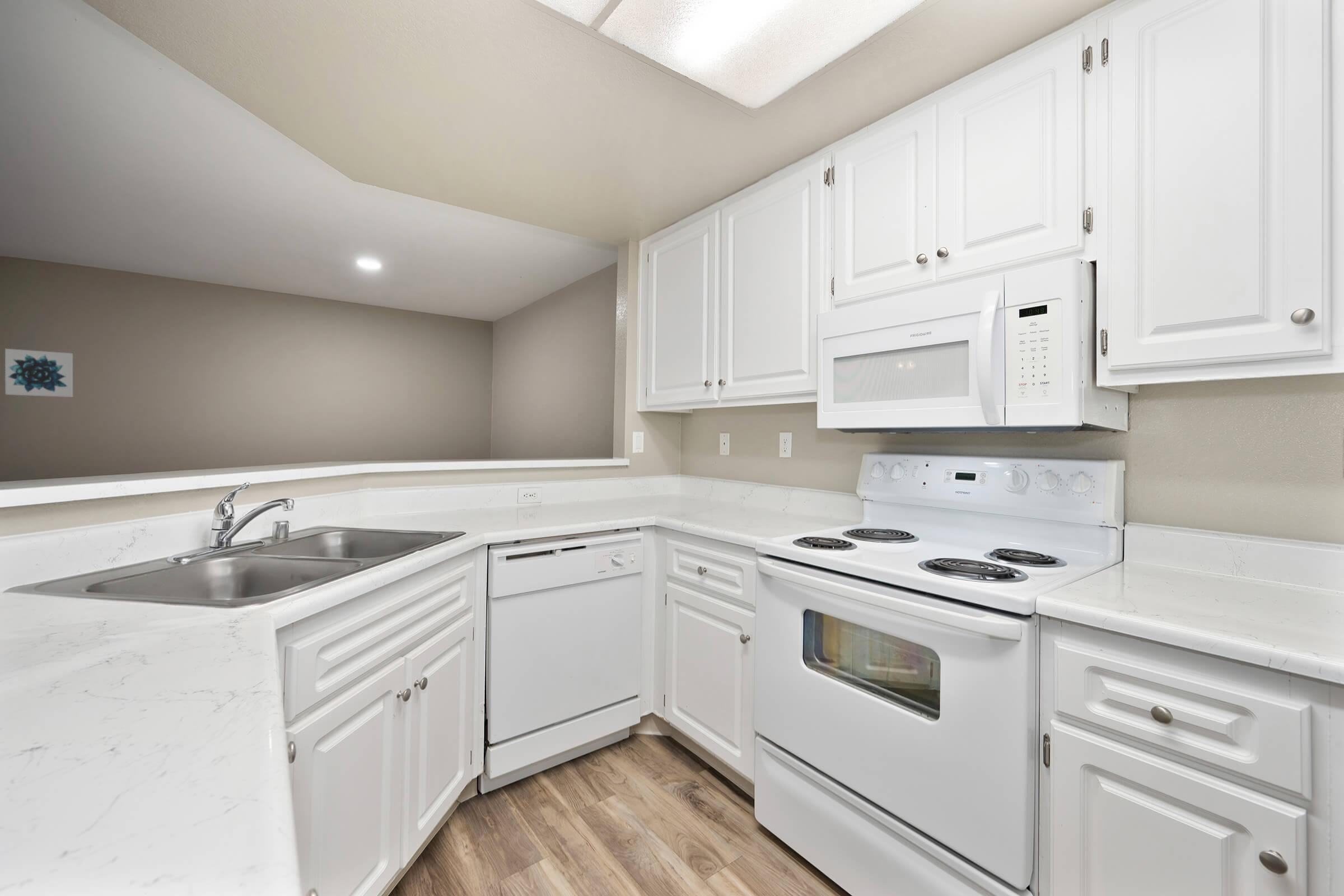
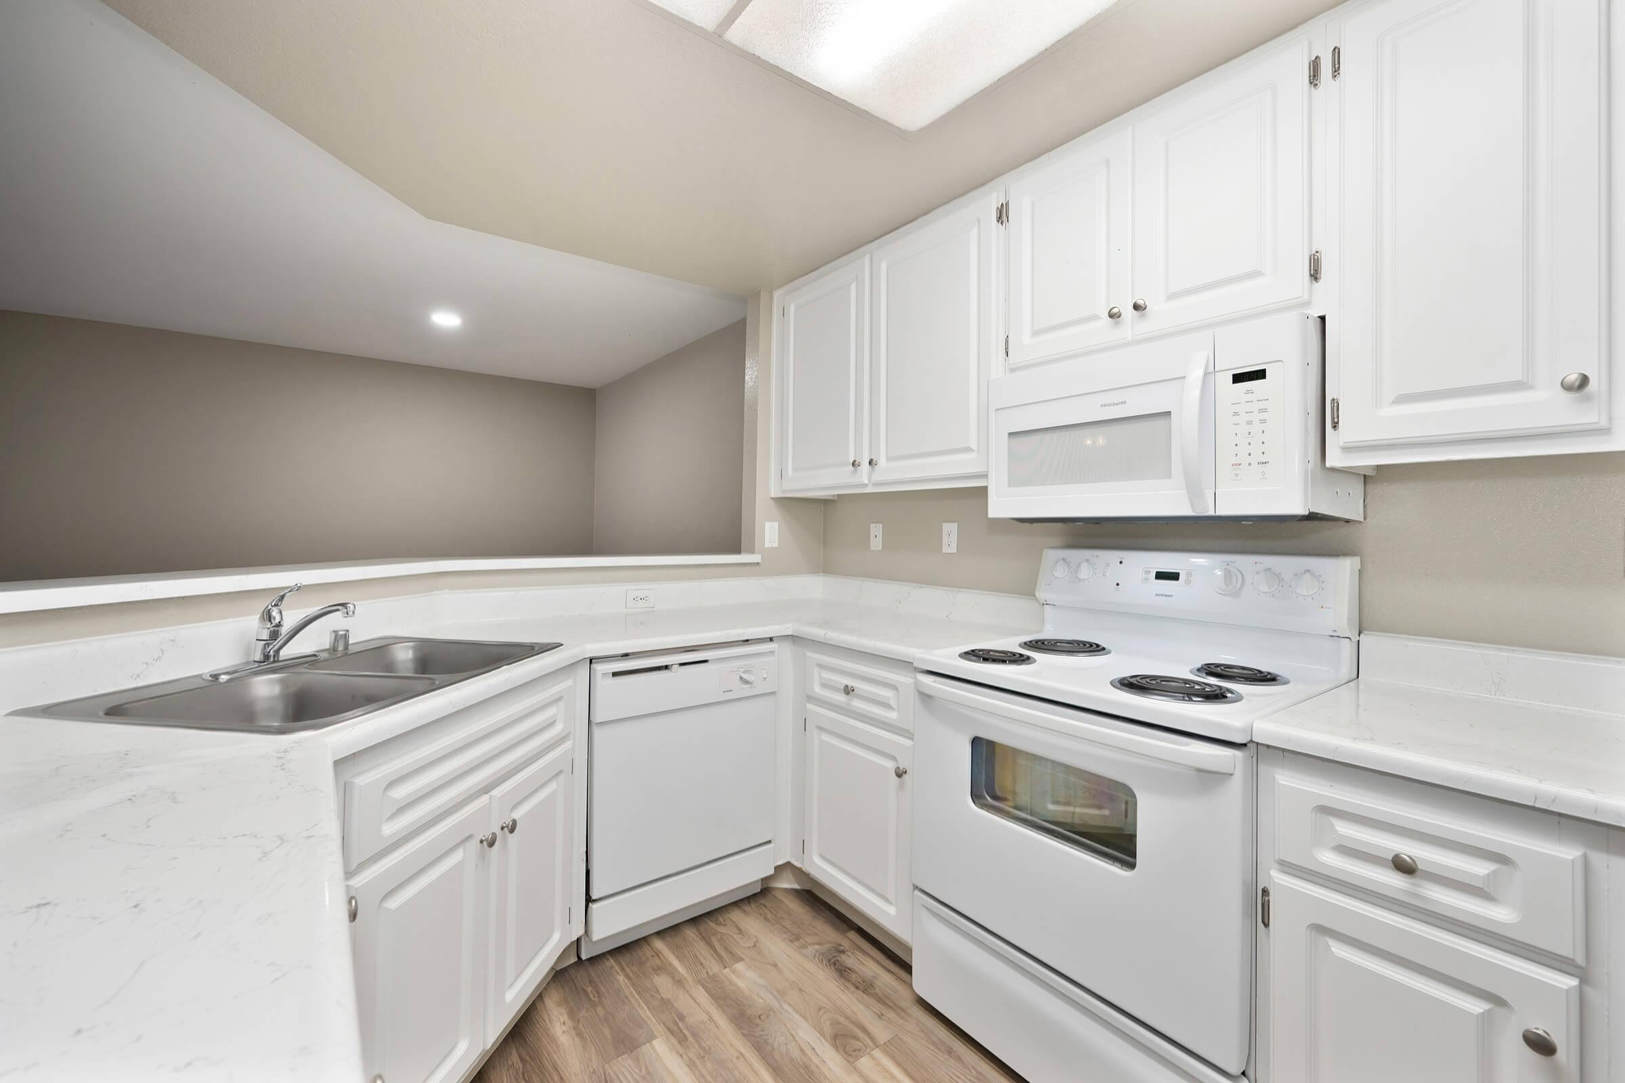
- wall art (40, 374)
